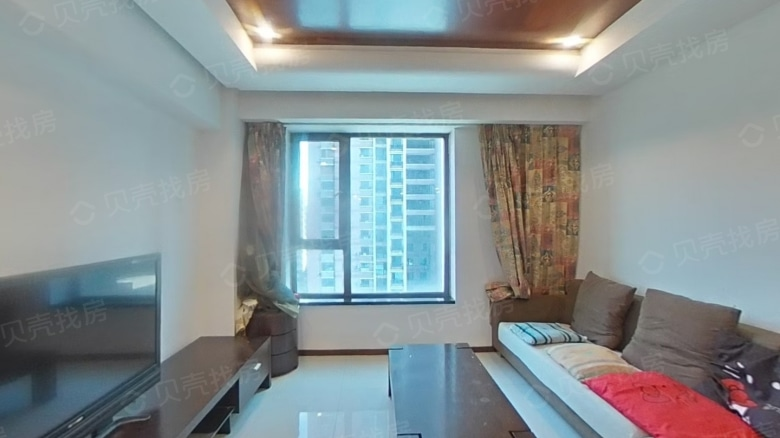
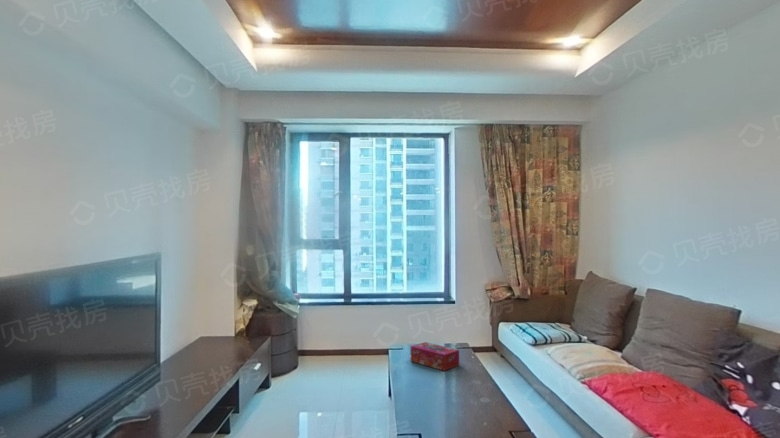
+ tissue box (434, 355)
